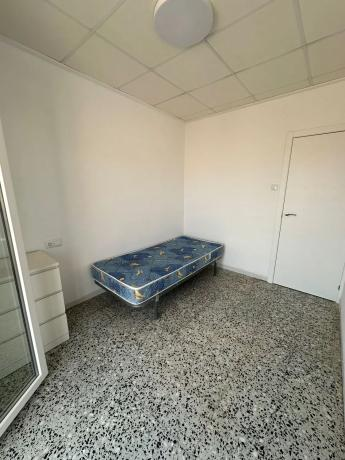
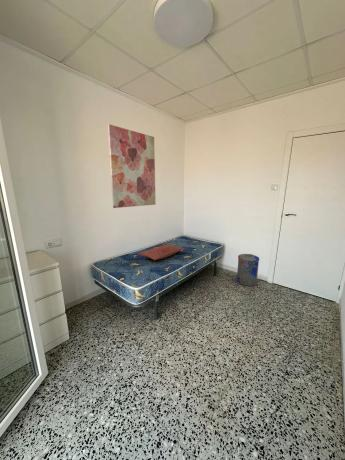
+ trash can (247, 268)
+ pillow (162, 251)
+ wall art (134, 170)
